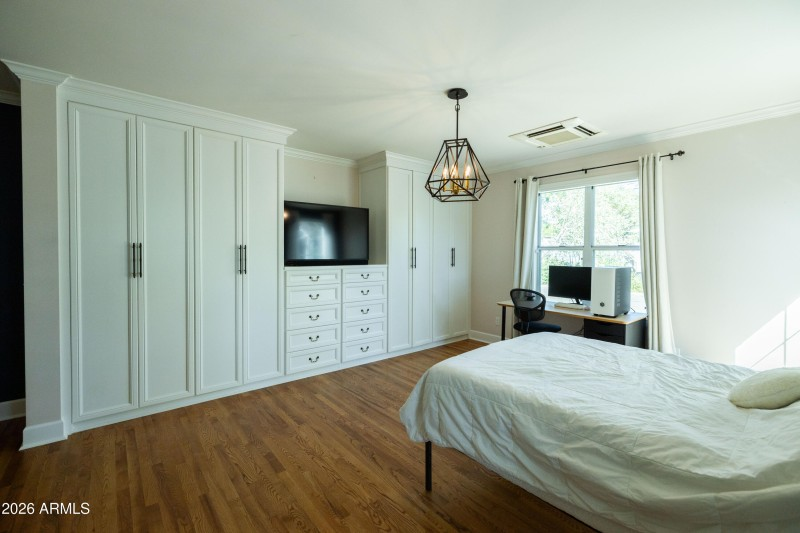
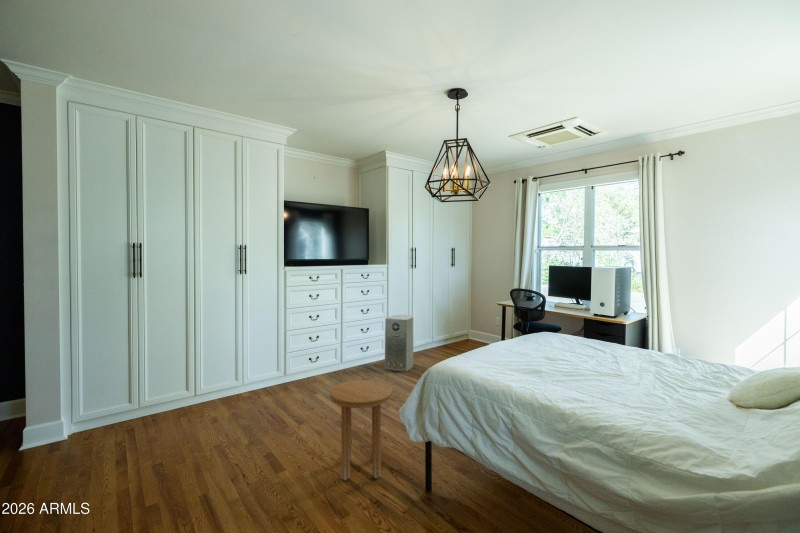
+ side table (350, 429)
+ air purifier (400, 341)
